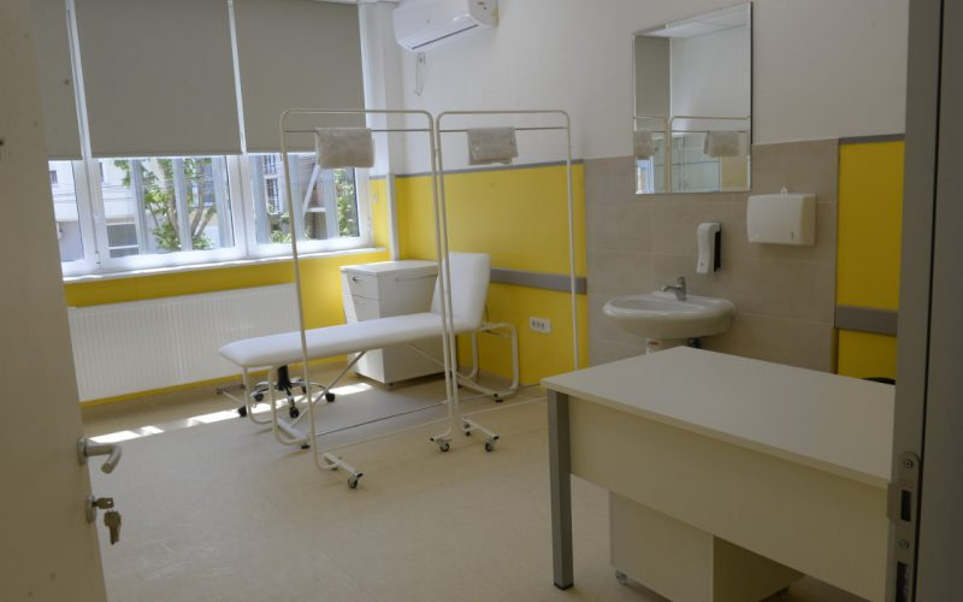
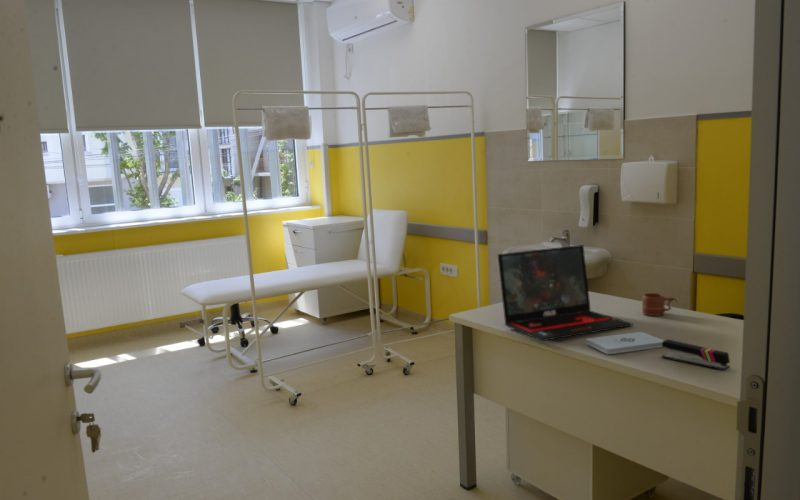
+ laptop (564, 290)
+ notepad (625, 342)
+ stapler (694, 353)
+ mug (659, 304)
